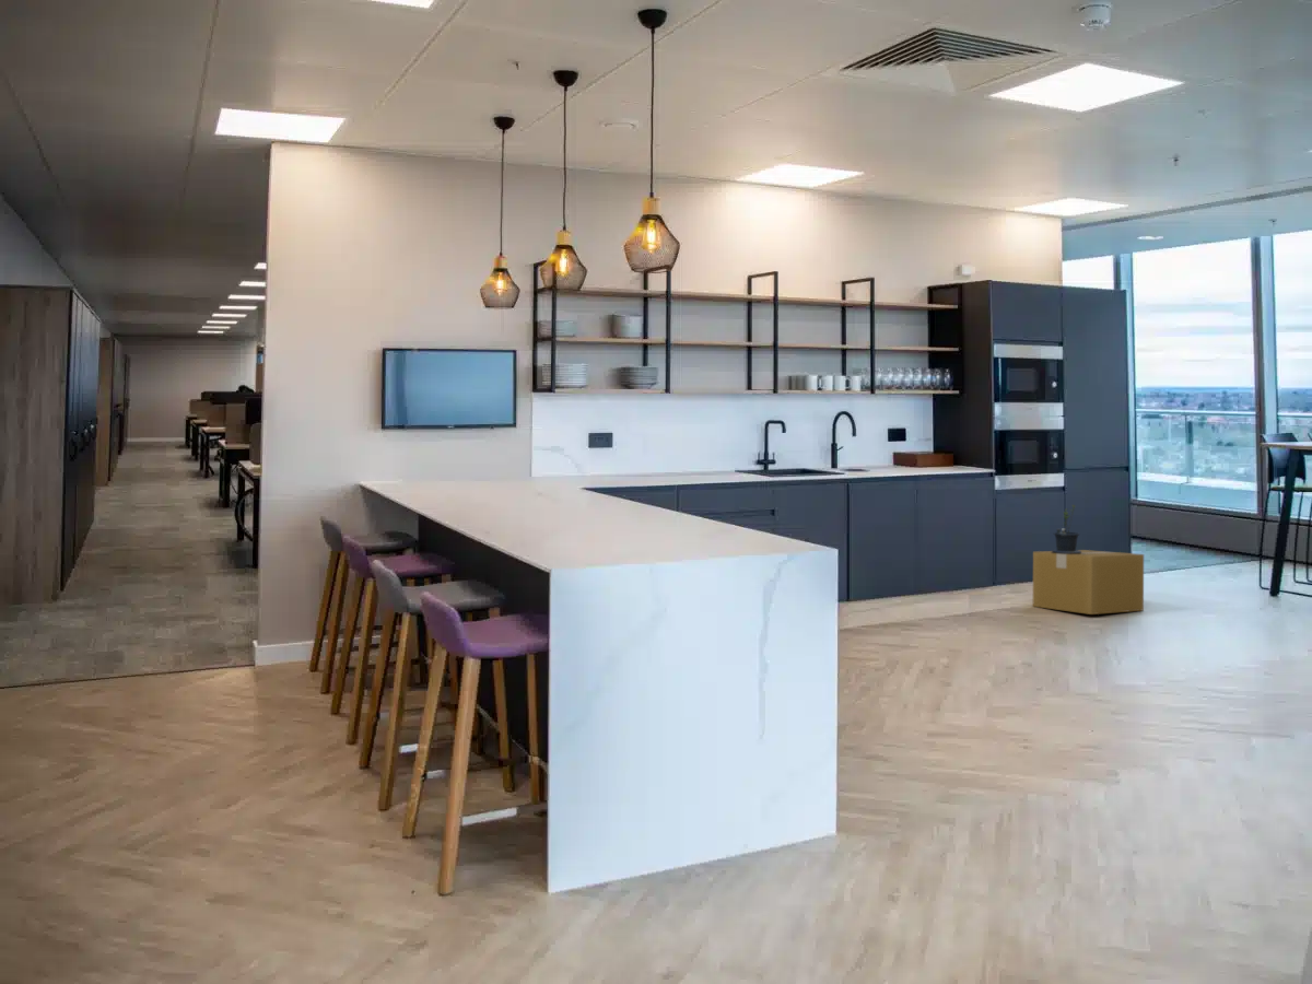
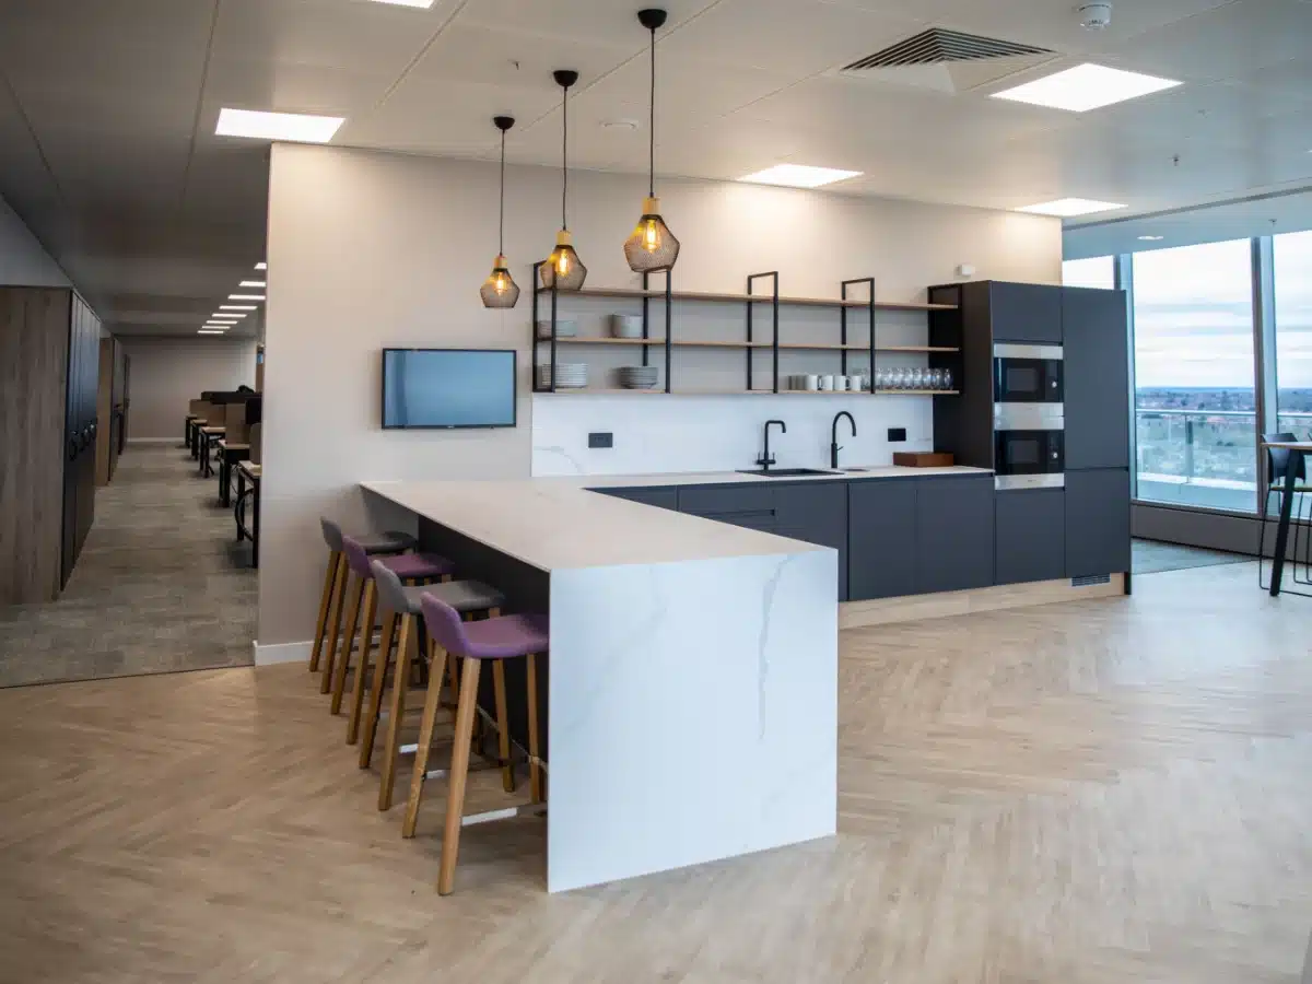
- potted plant (1068, 528)
- cardboard box (1087, 581)
